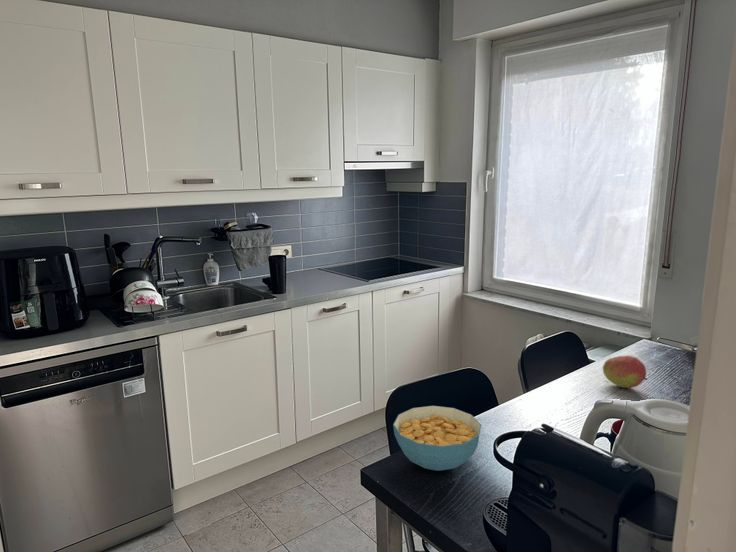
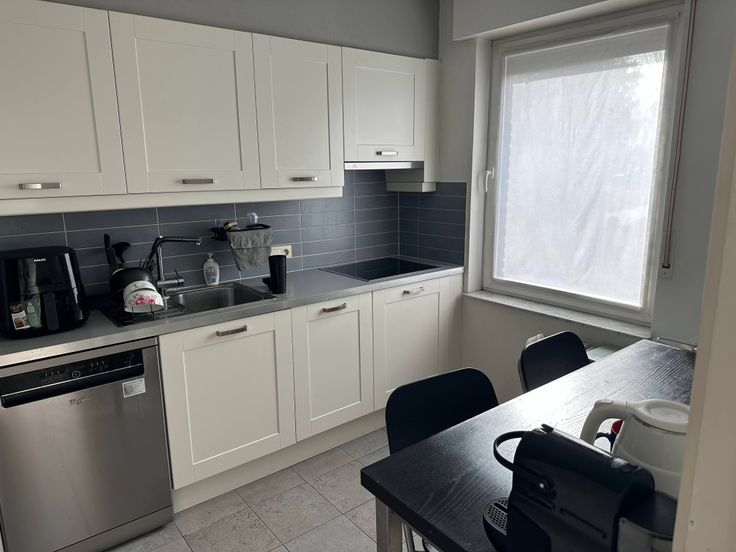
- cereal bowl (436, 444)
- fruit (624, 371)
